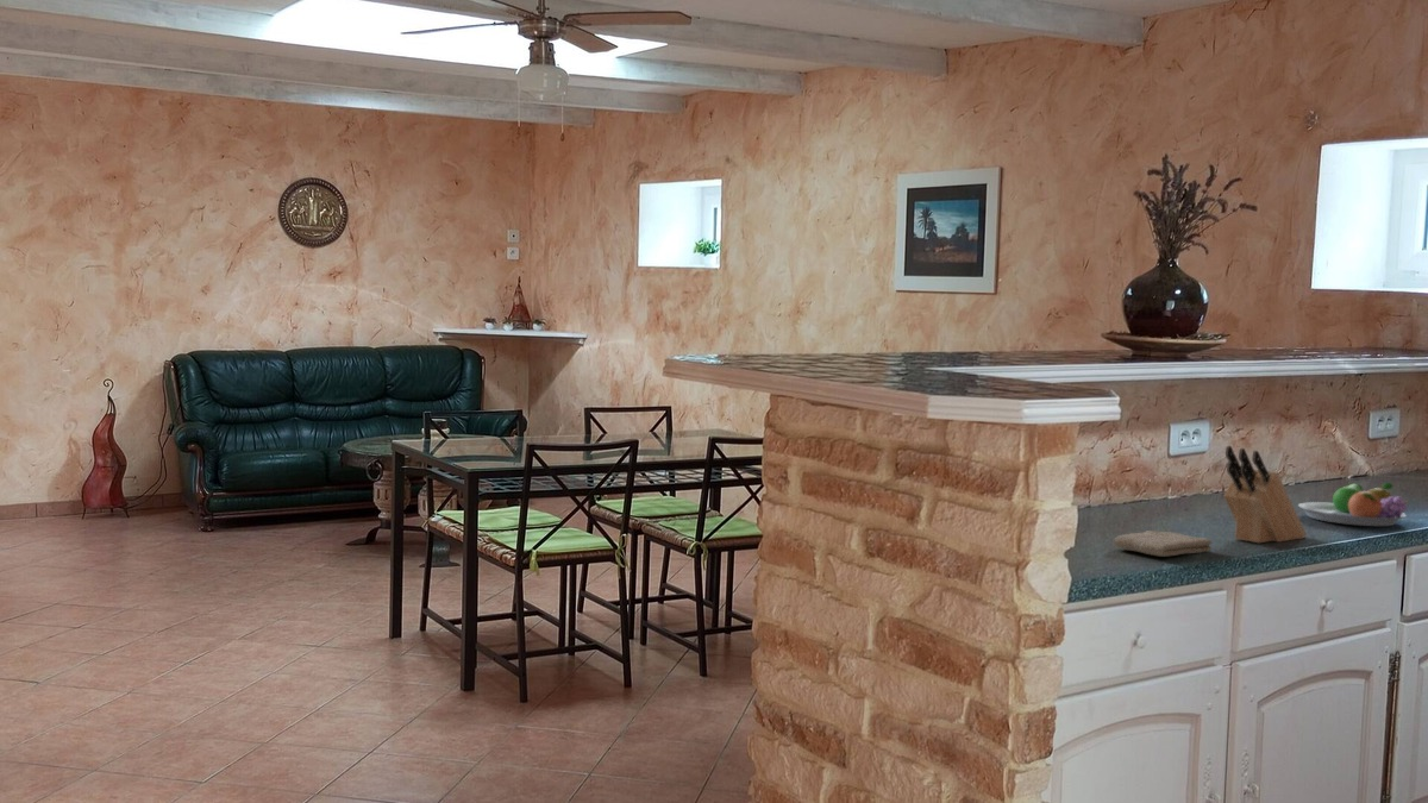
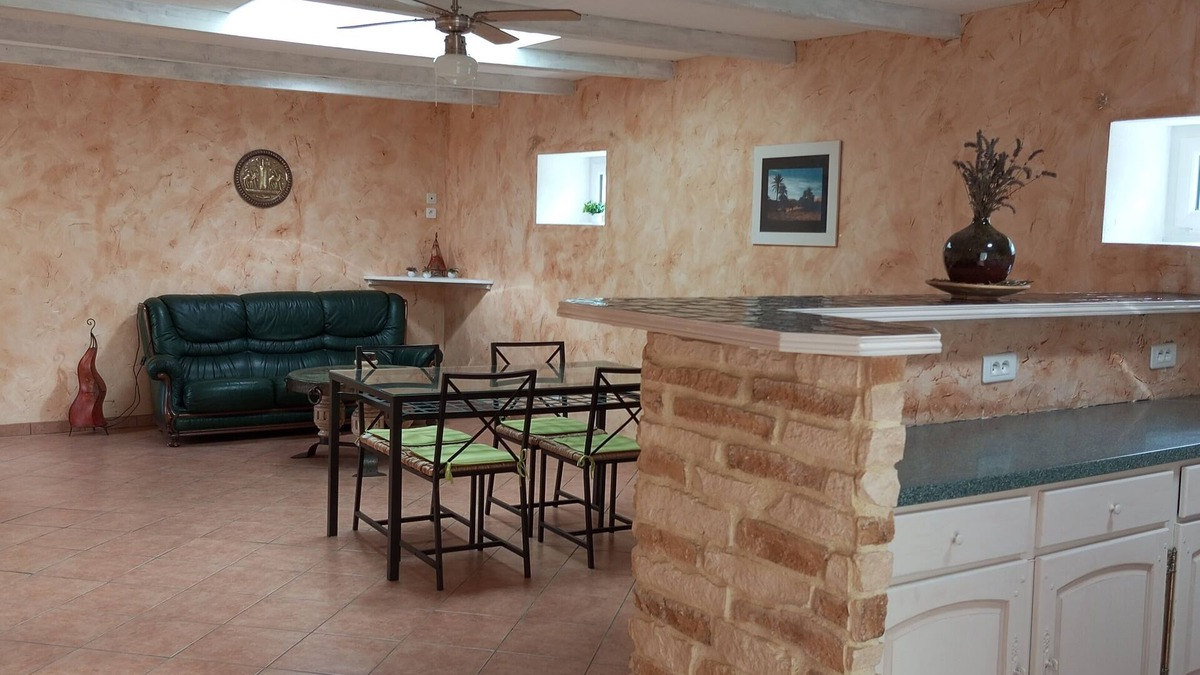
- knife block (1263, 493)
- fruit bowl (1353, 500)
- washcloth (1163, 542)
